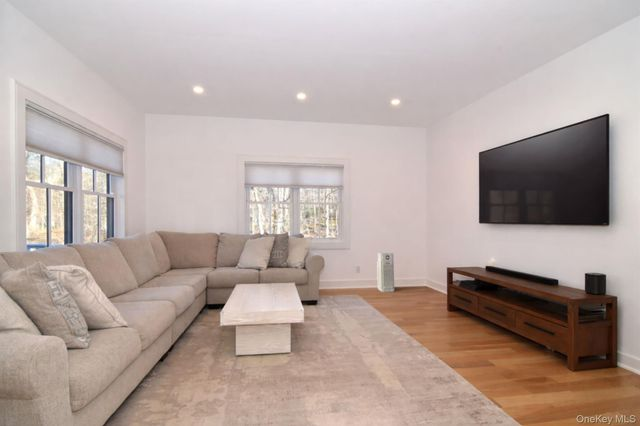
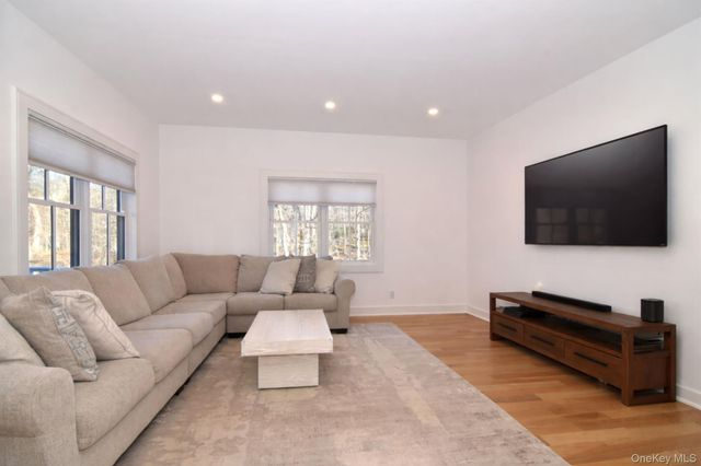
- air purifier (384, 271)
